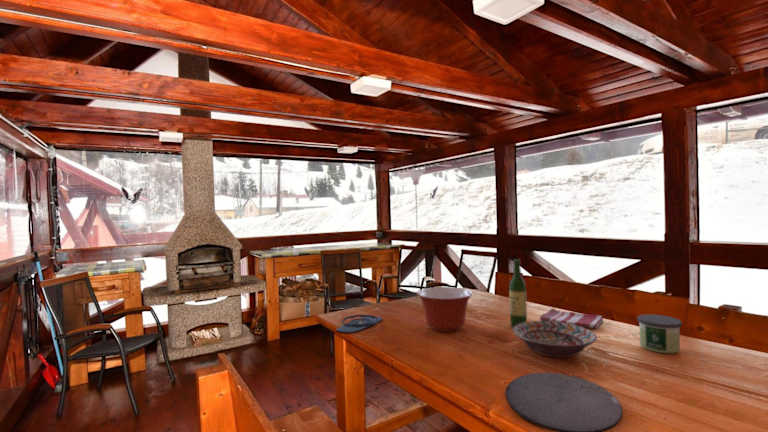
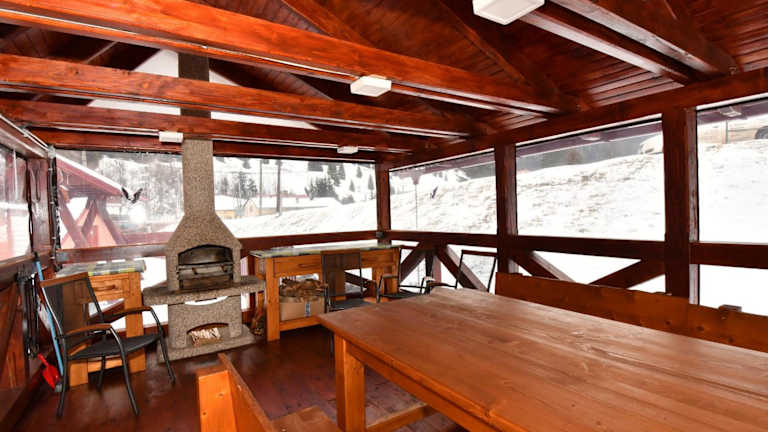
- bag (360, 315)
- decorative bowl (553, 341)
- mixing bowl (444, 309)
- dish towel (571, 318)
- candle (659, 333)
- plate (560, 399)
- wine bottle (517, 292)
